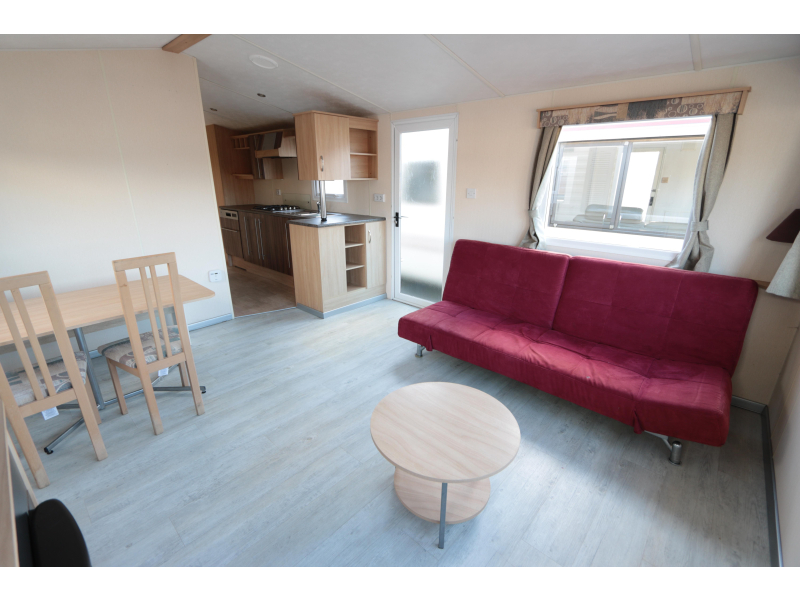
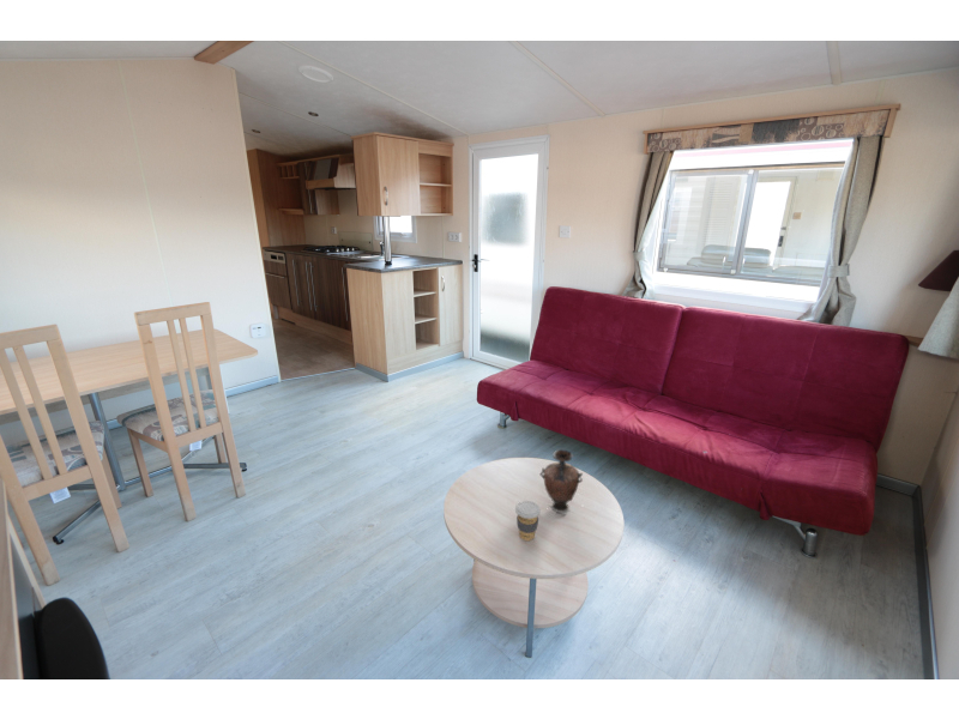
+ vase (562, 478)
+ coffee cup (527, 521)
